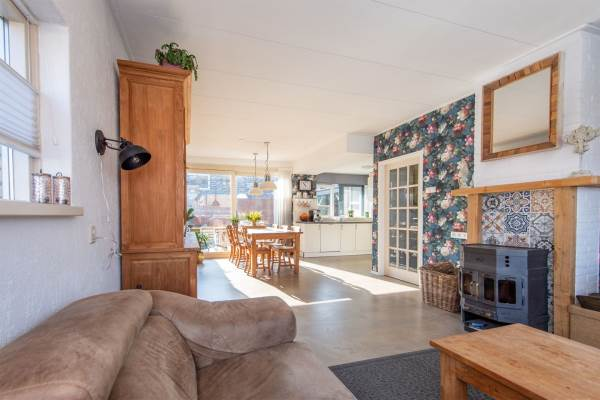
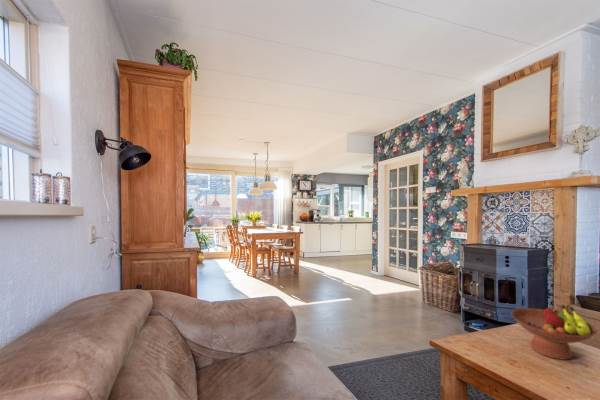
+ fruit bowl (550, 330)
